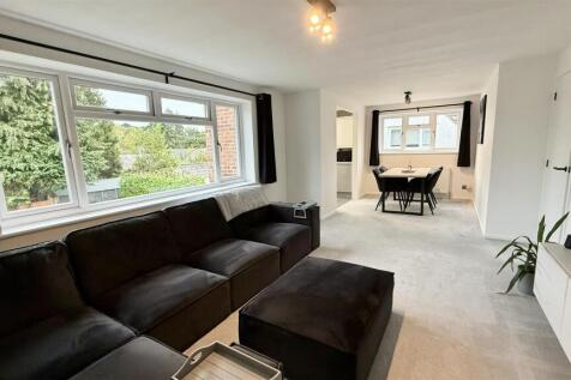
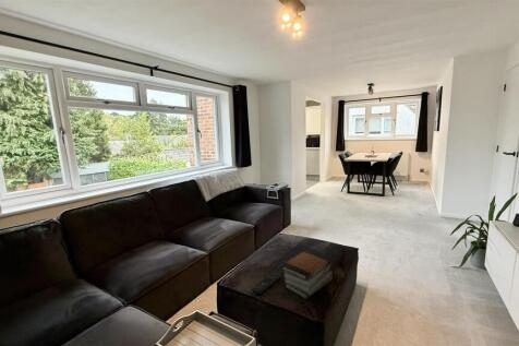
+ book stack (307, 272)
+ remote control (267, 282)
